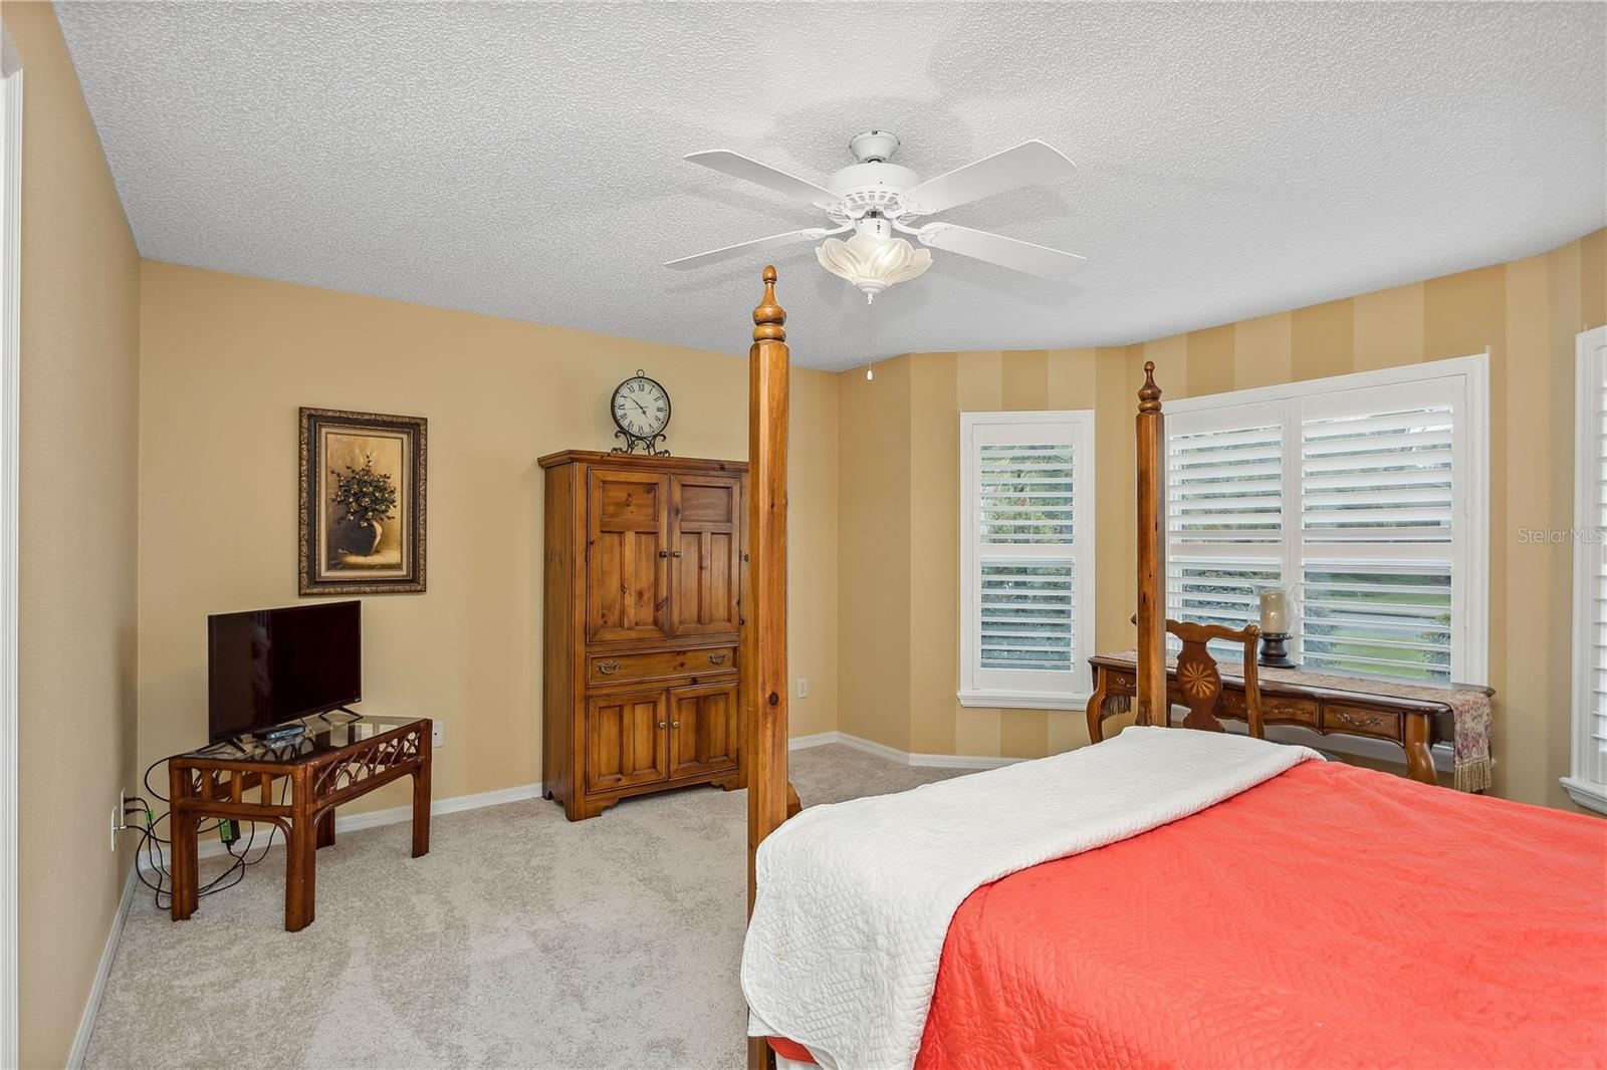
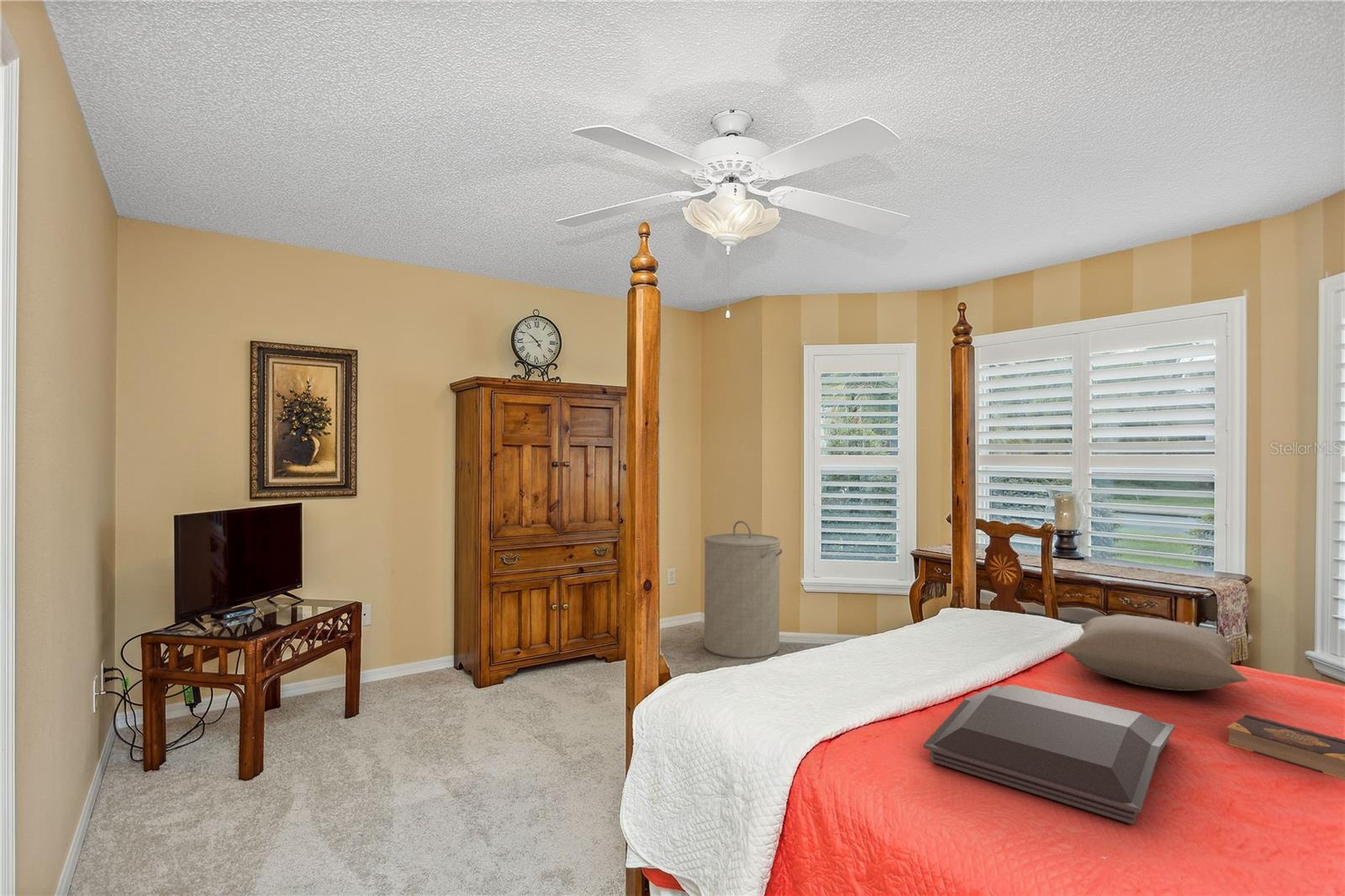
+ laundry hamper (741, 583)
+ serving tray (1053, 730)
+ book (1286, 742)
+ pillow (1151, 650)
